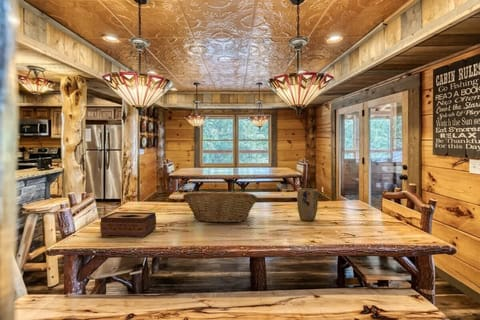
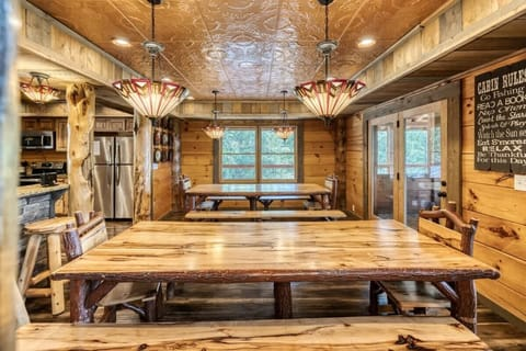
- fruit basket (220, 203)
- tissue box (129, 223)
- plant pot (307, 204)
